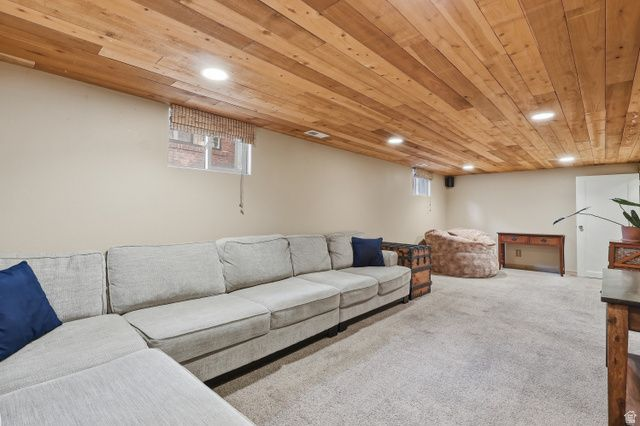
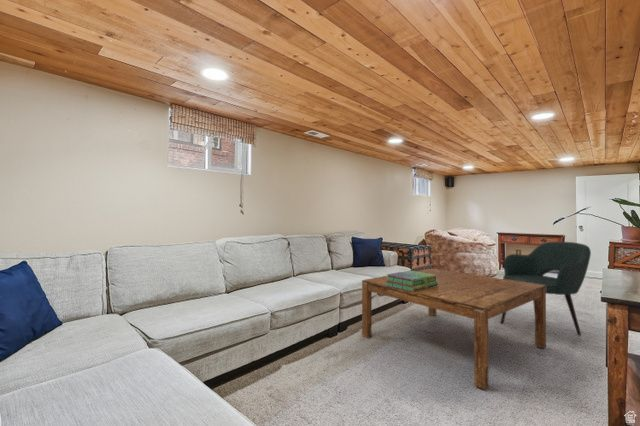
+ stack of books (411, 279)
+ coffee table (450, 312)
+ armchair (543, 284)
